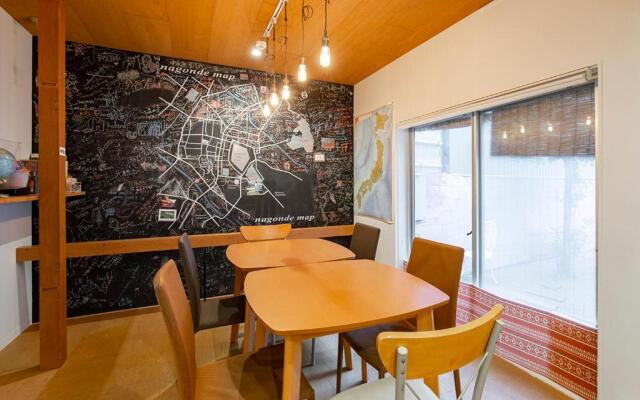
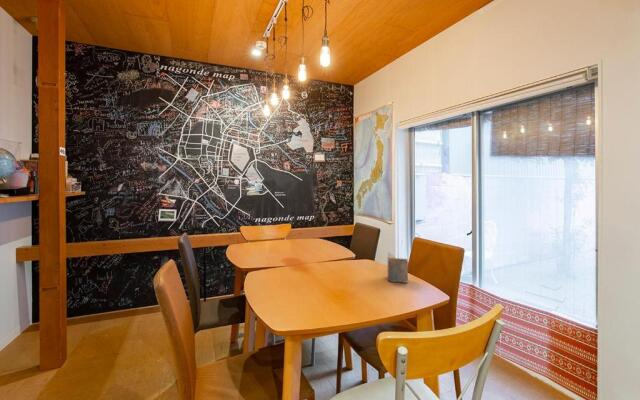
+ napkin holder (397, 266)
